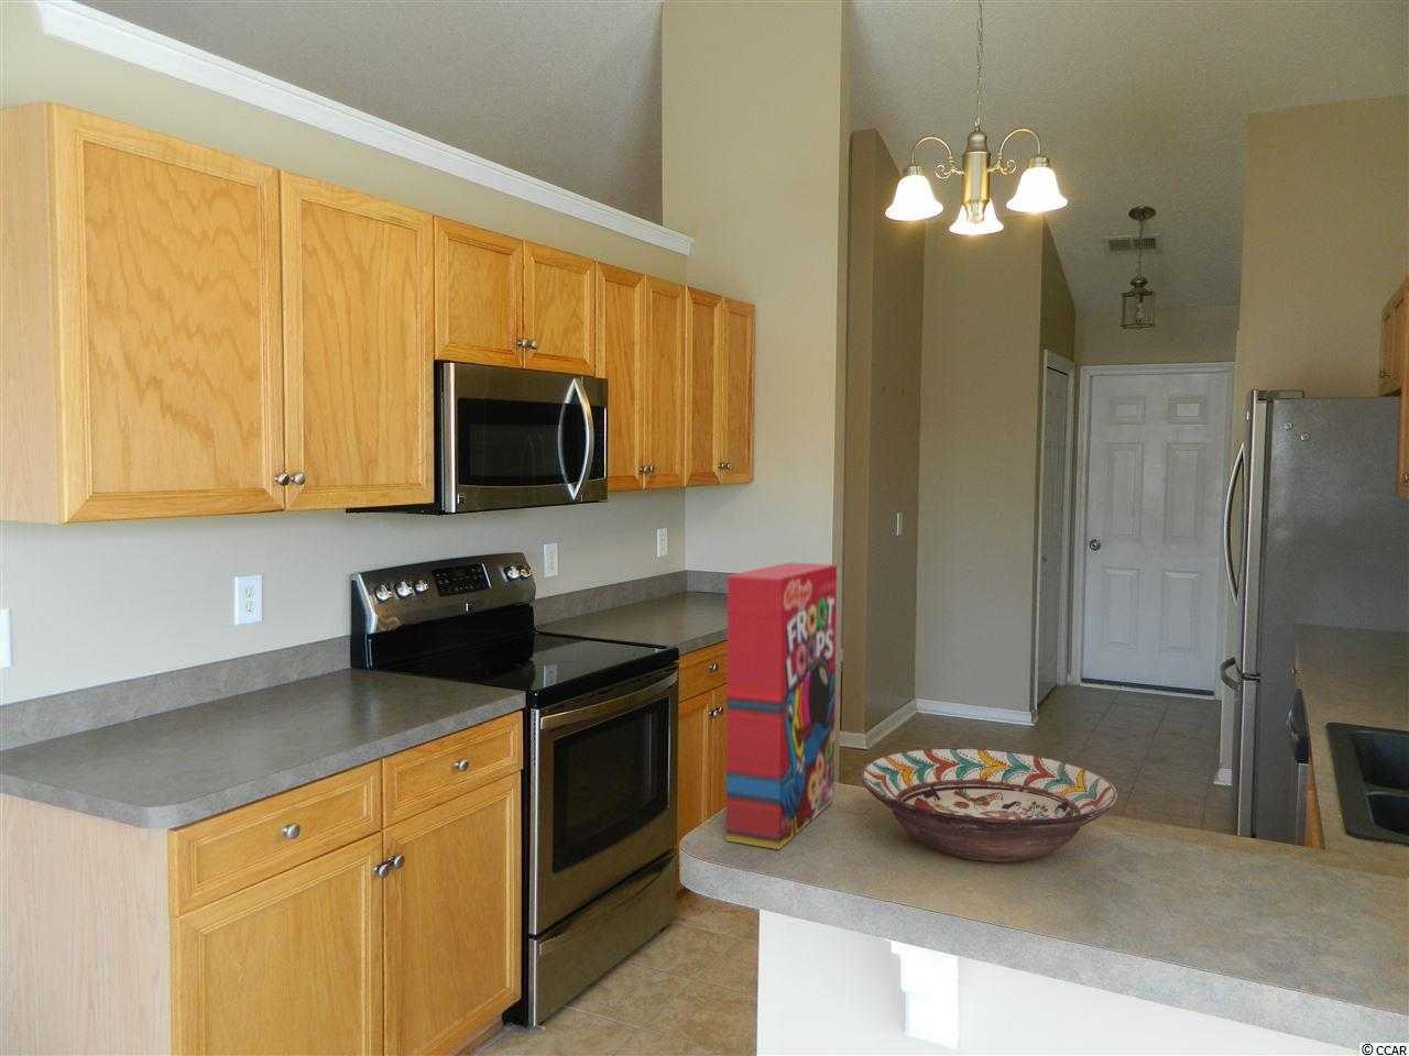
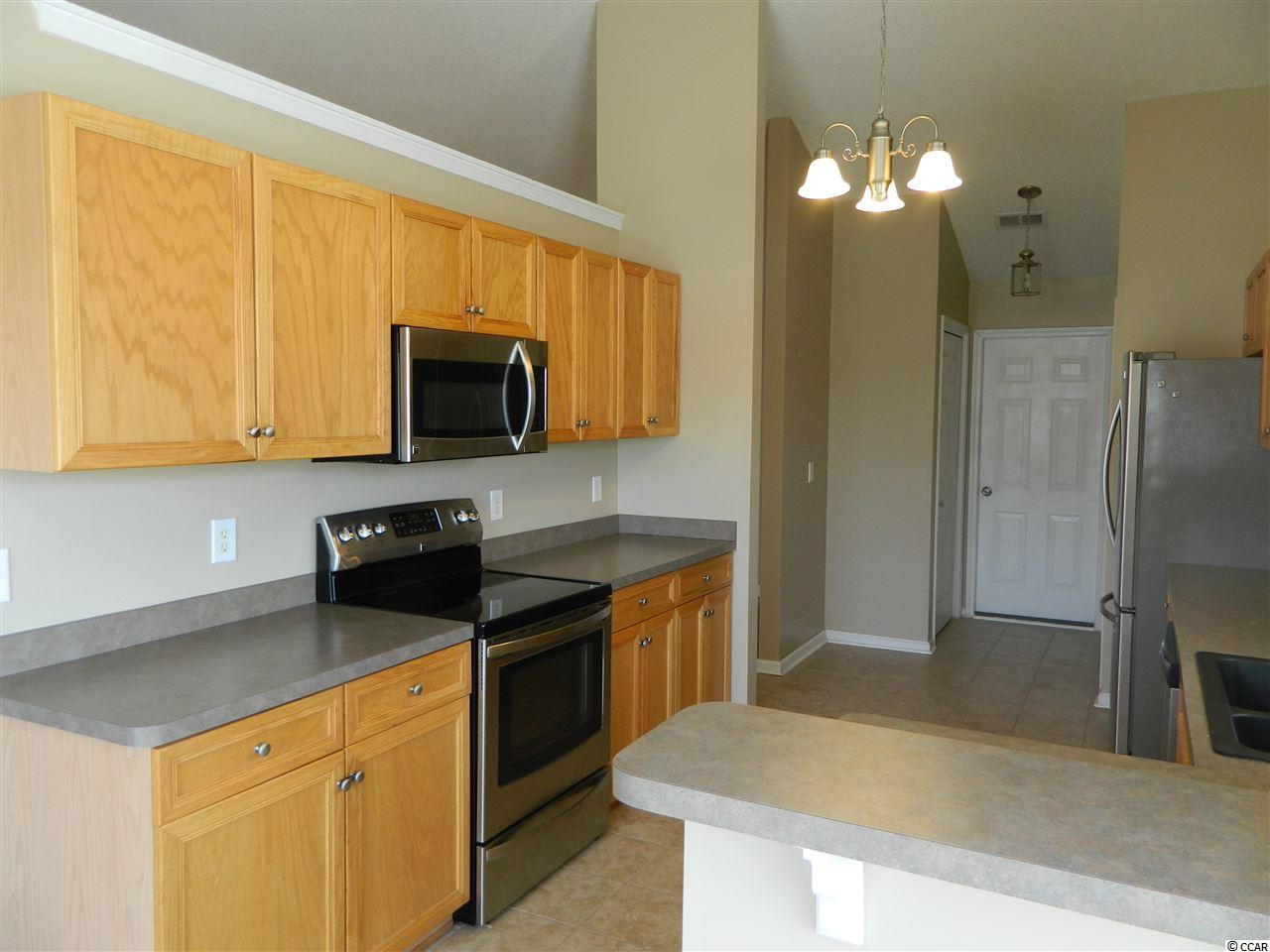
- cereal box (783, 694)
- decorative bowl (984, 810)
